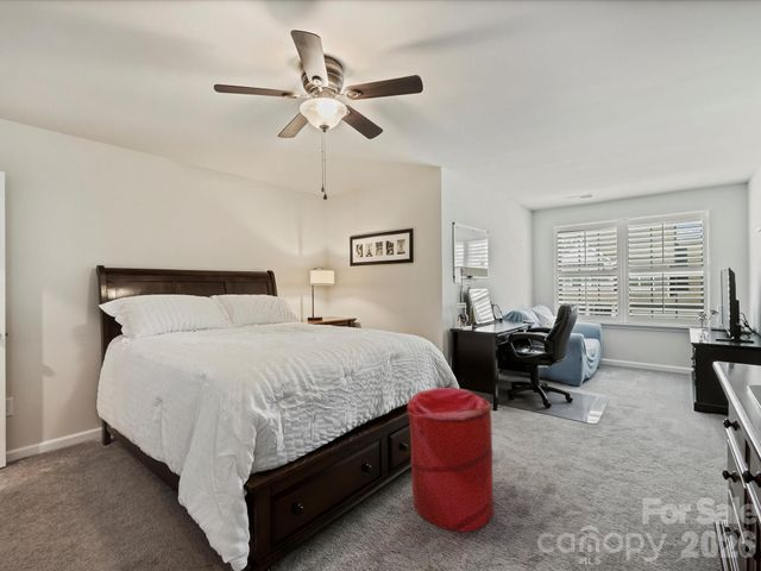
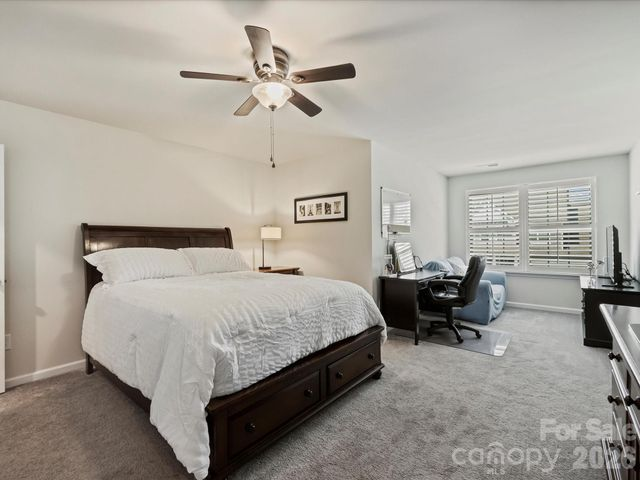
- laundry hamper (449, 451)
